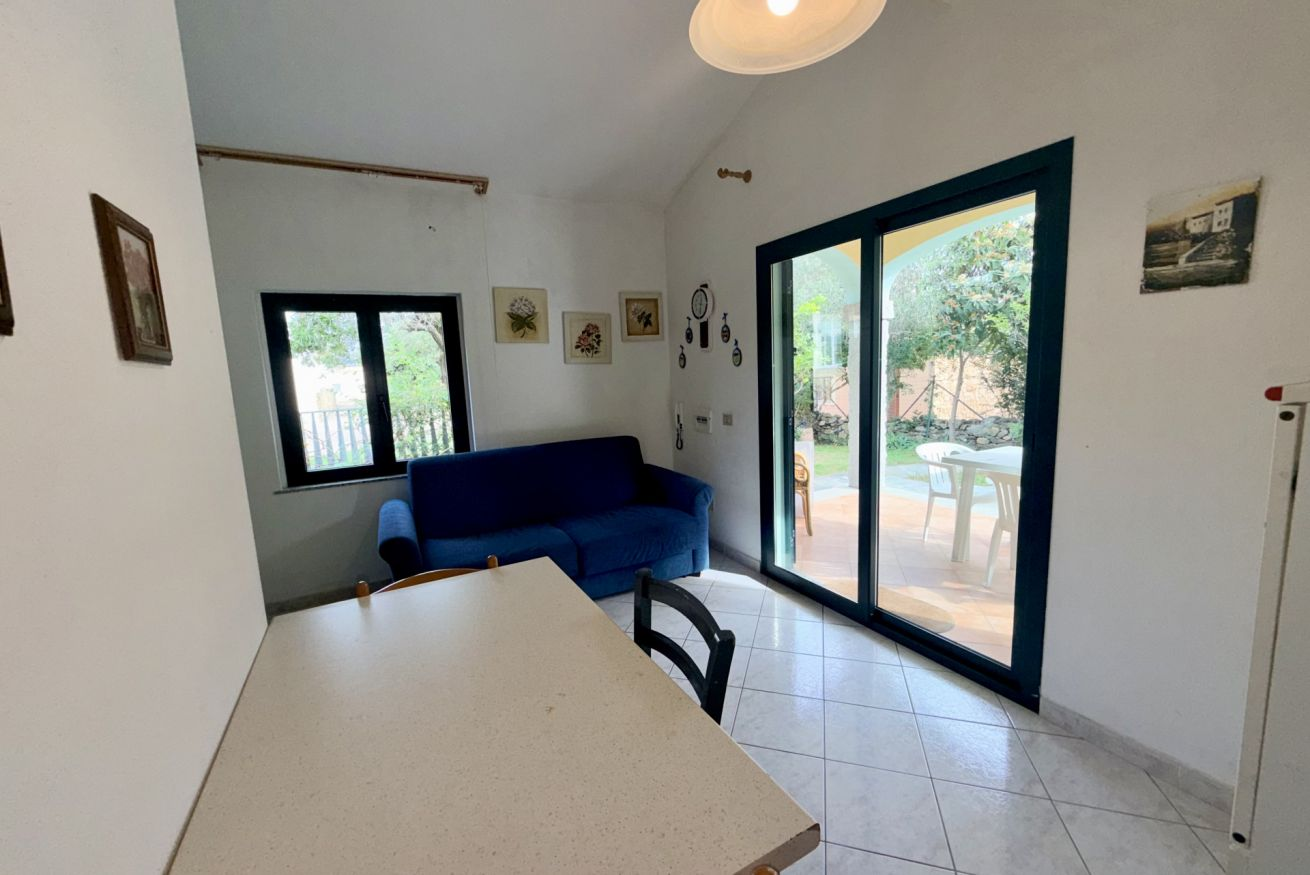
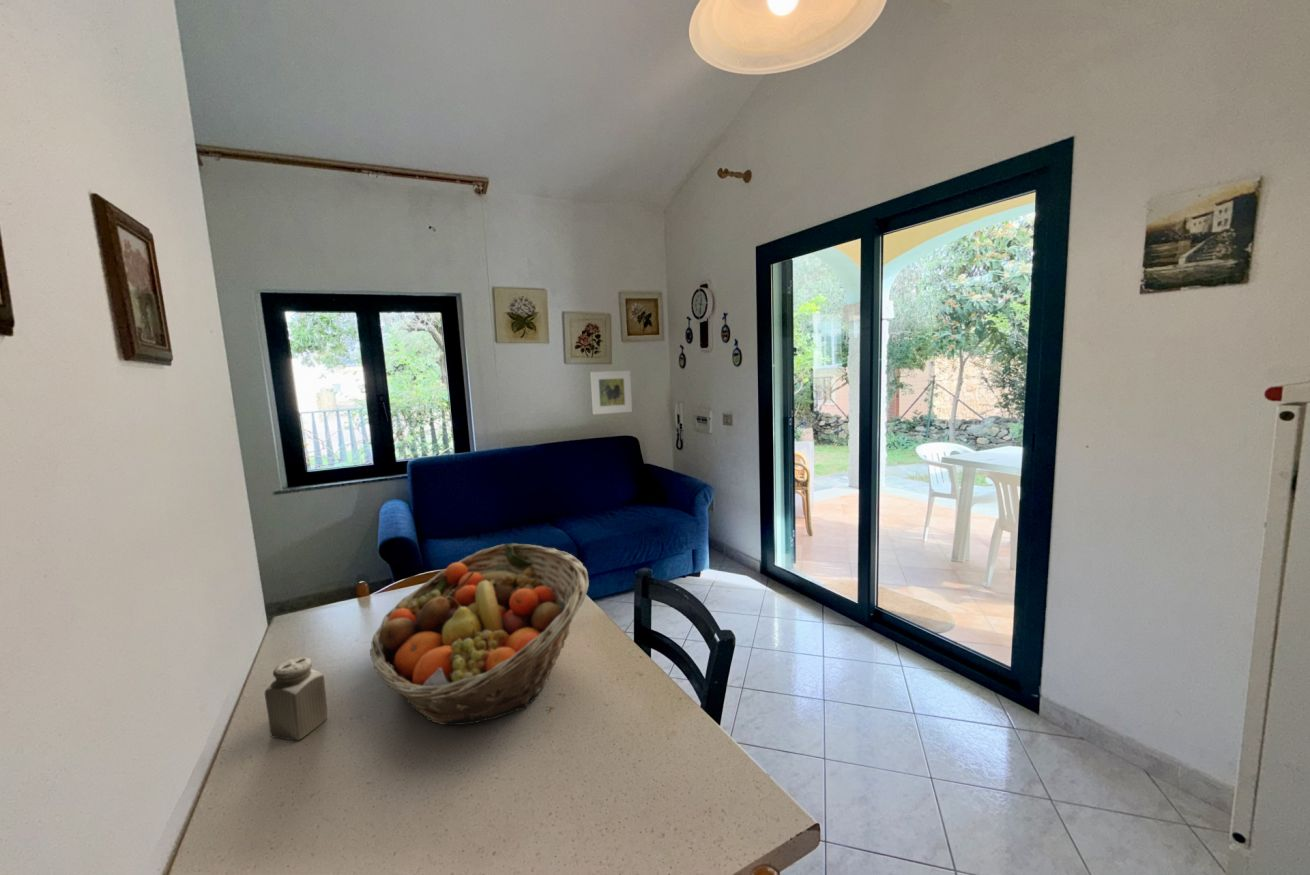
+ salt shaker (296, 695)
+ fruit basket (483, 622)
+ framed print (611, 392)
